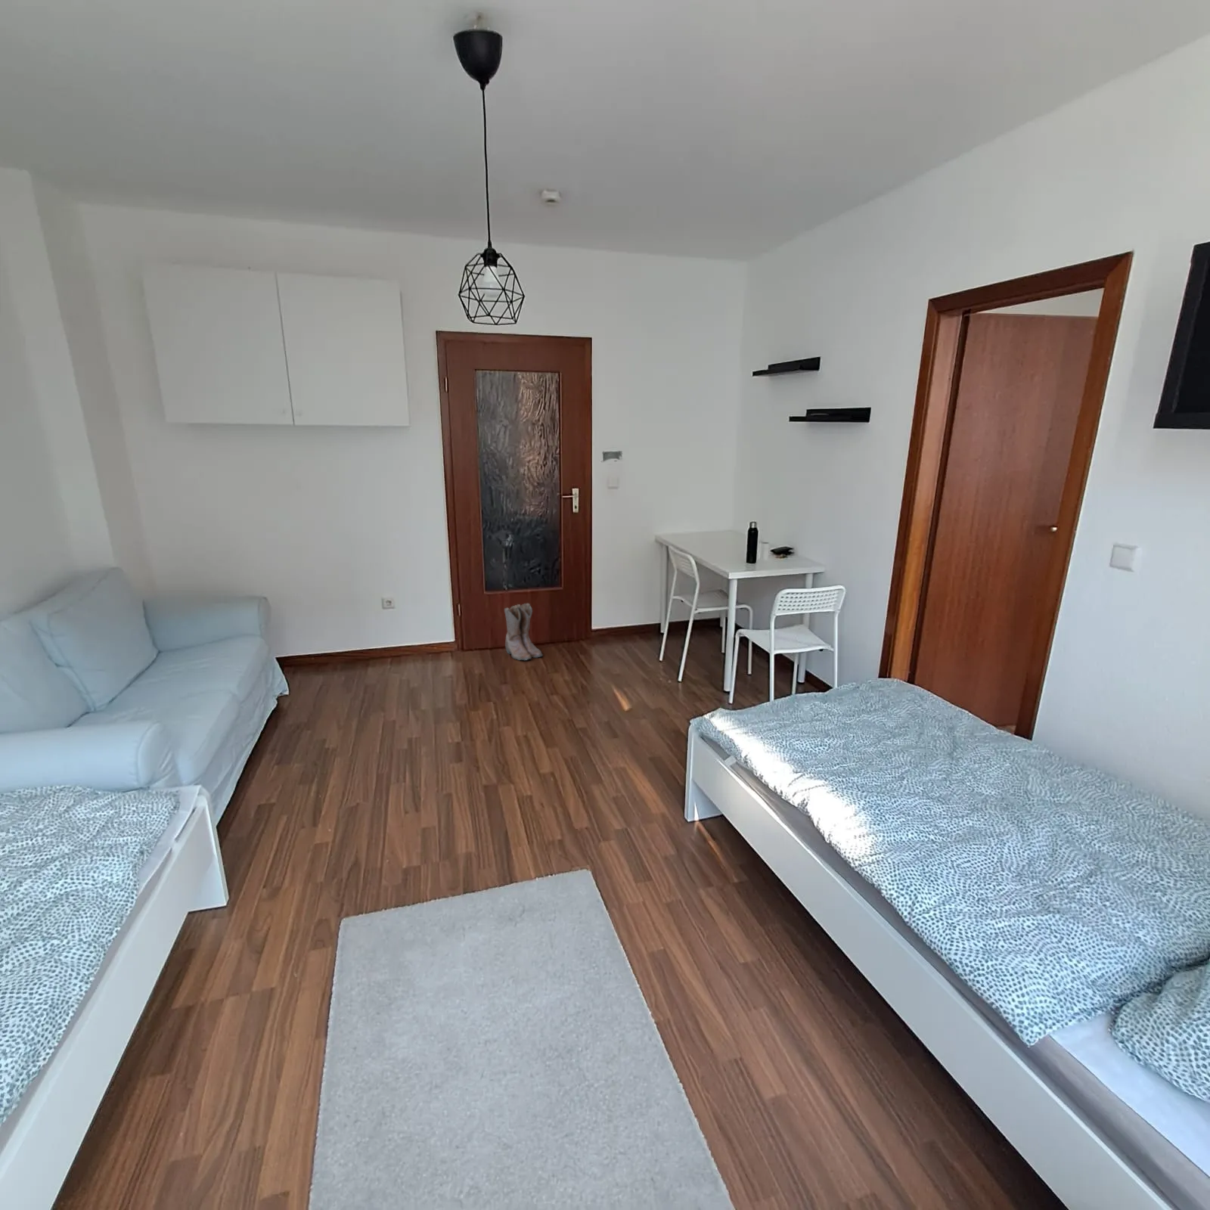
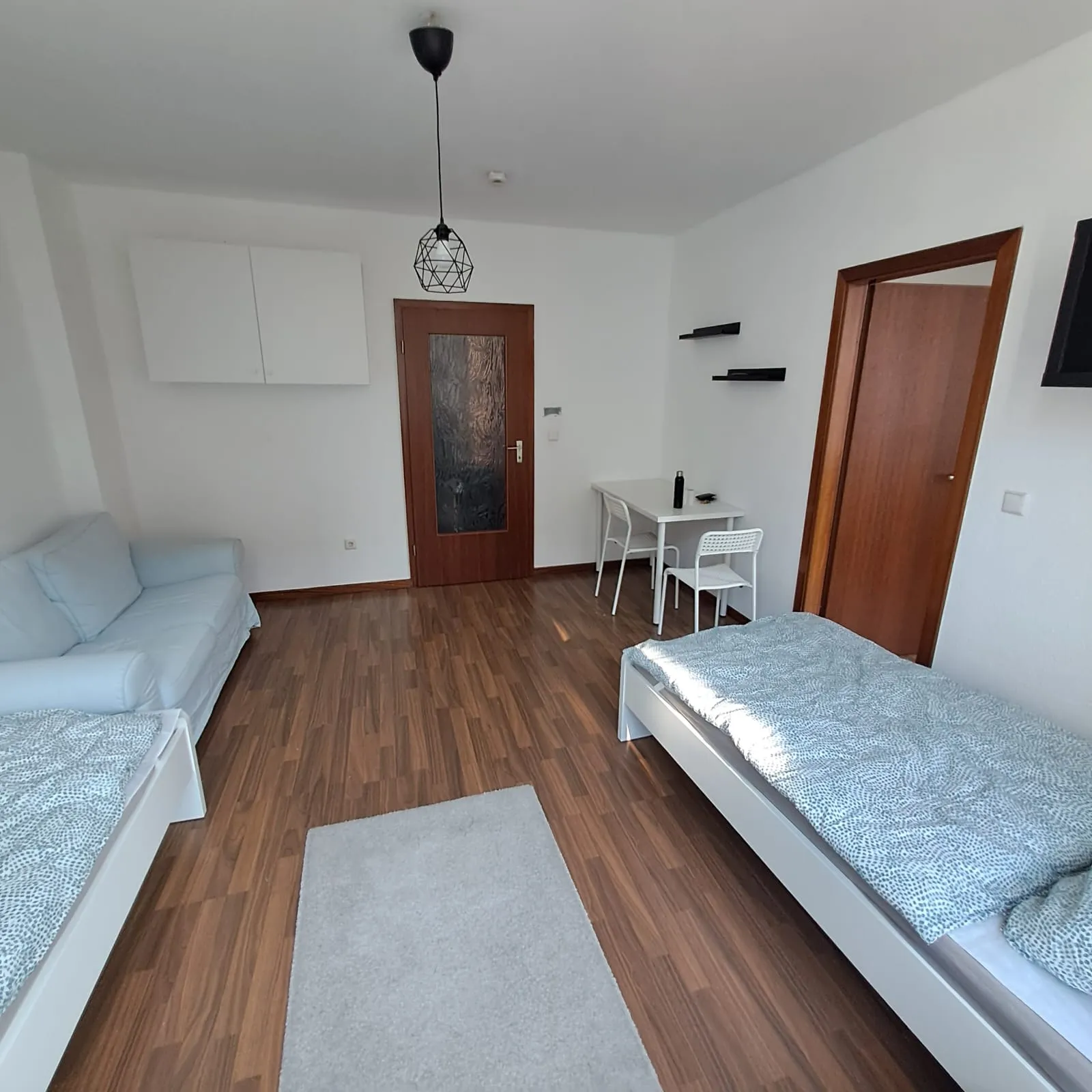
- boots (523, 630)
